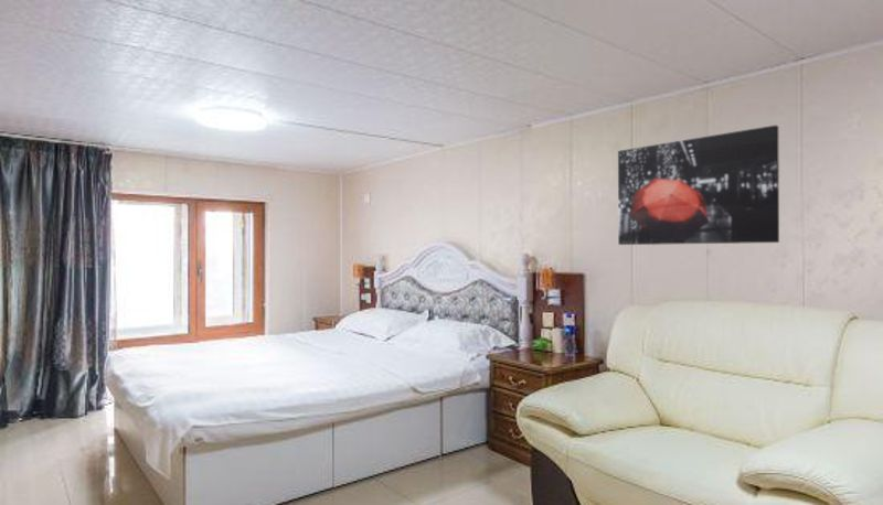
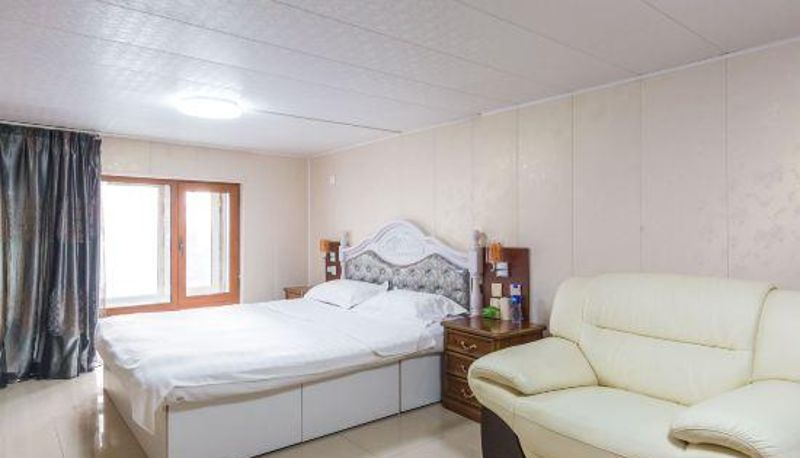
- wall art (690, 191)
